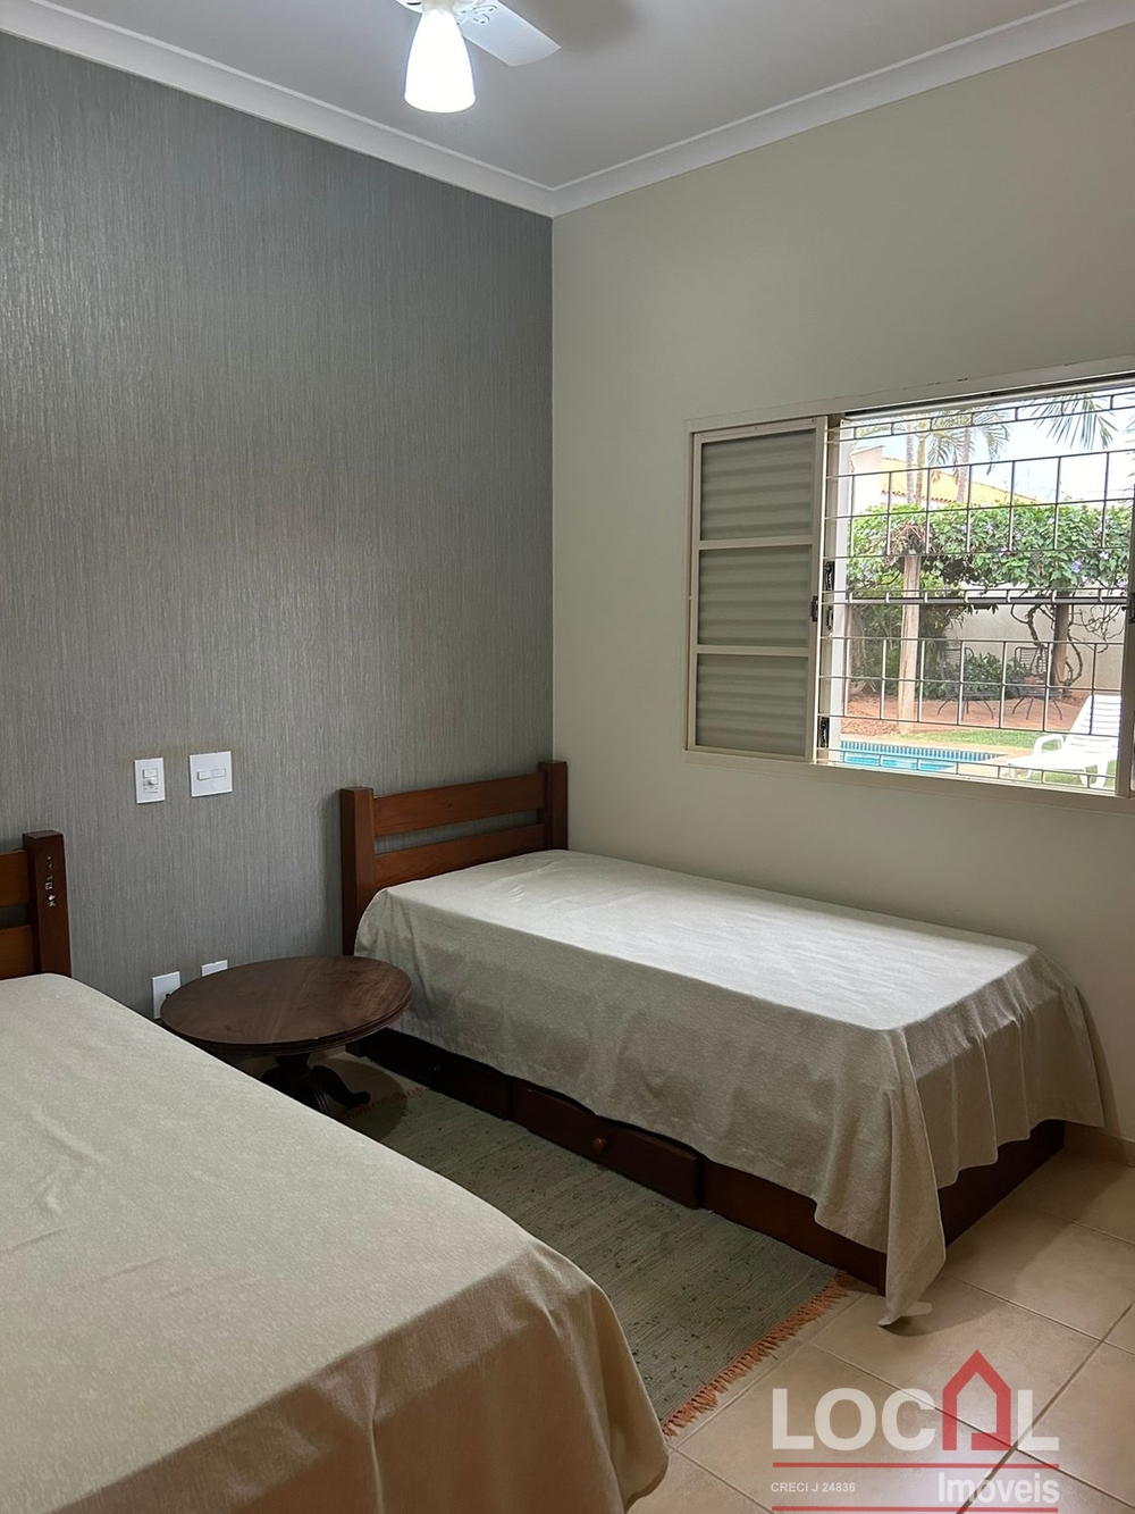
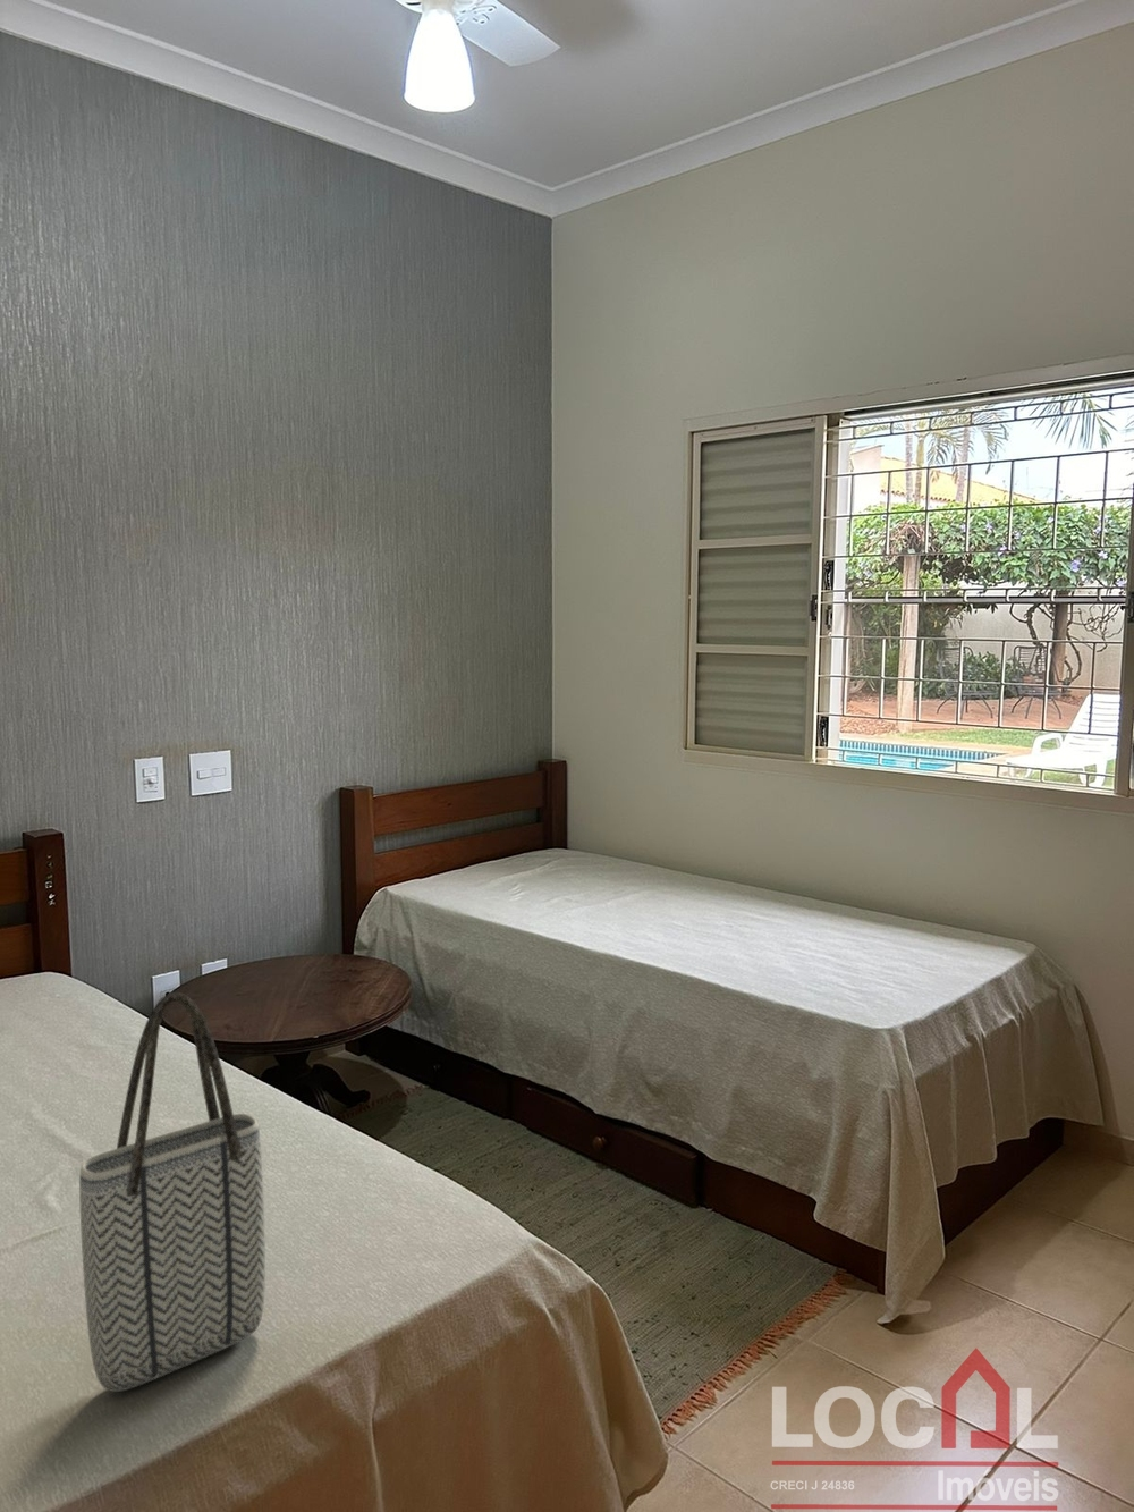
+ tote bag (175, 1182)
